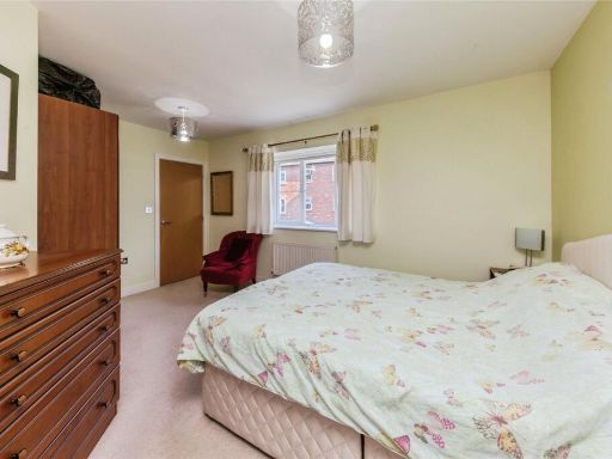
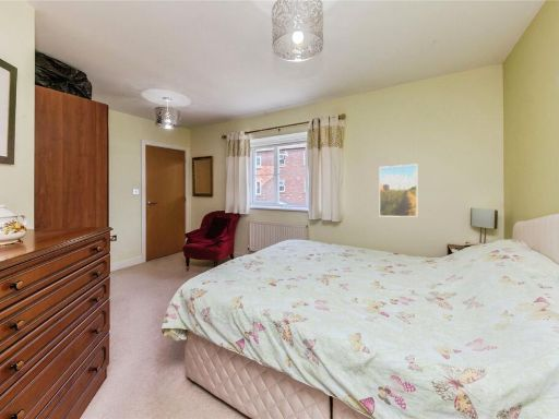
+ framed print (397, 191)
